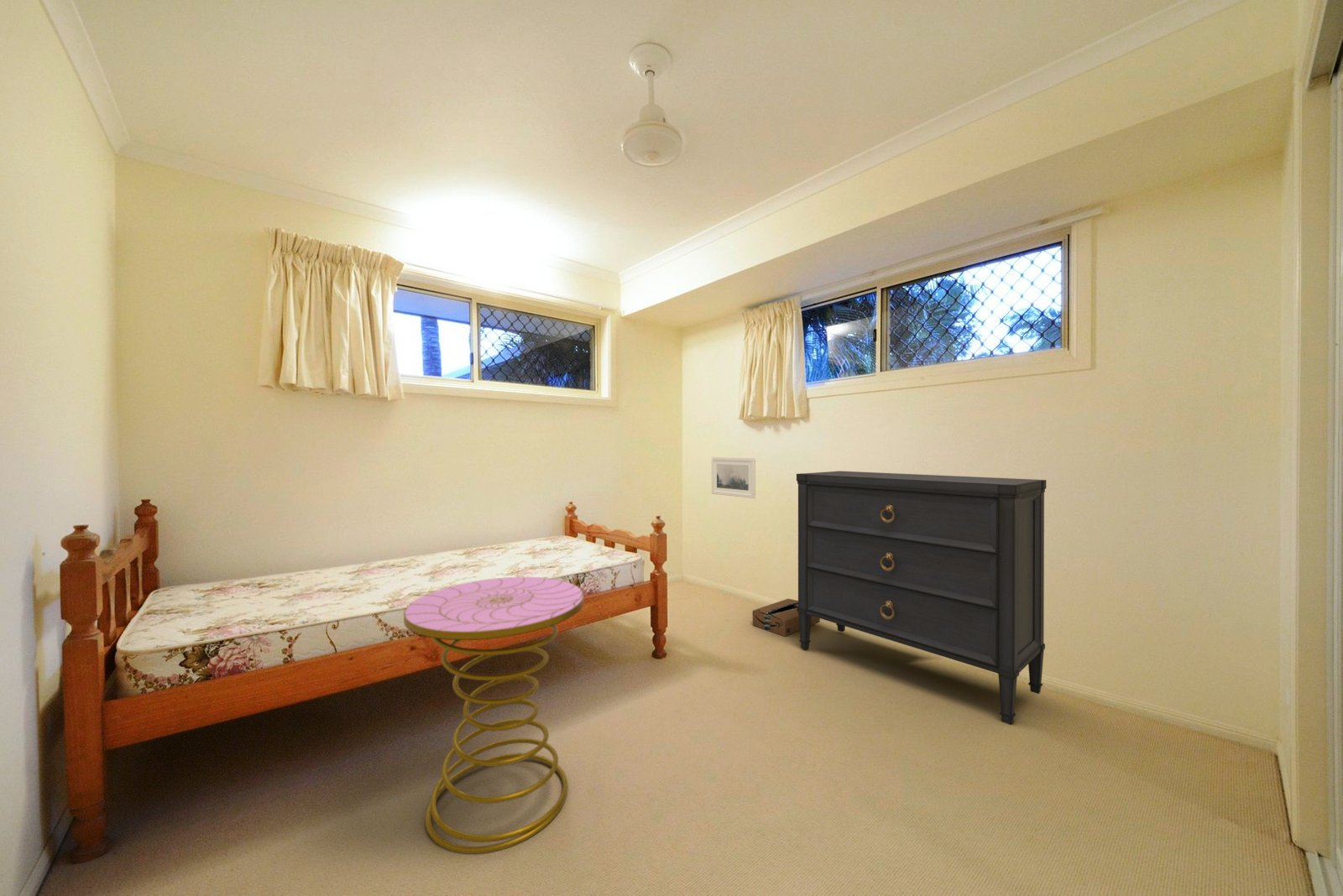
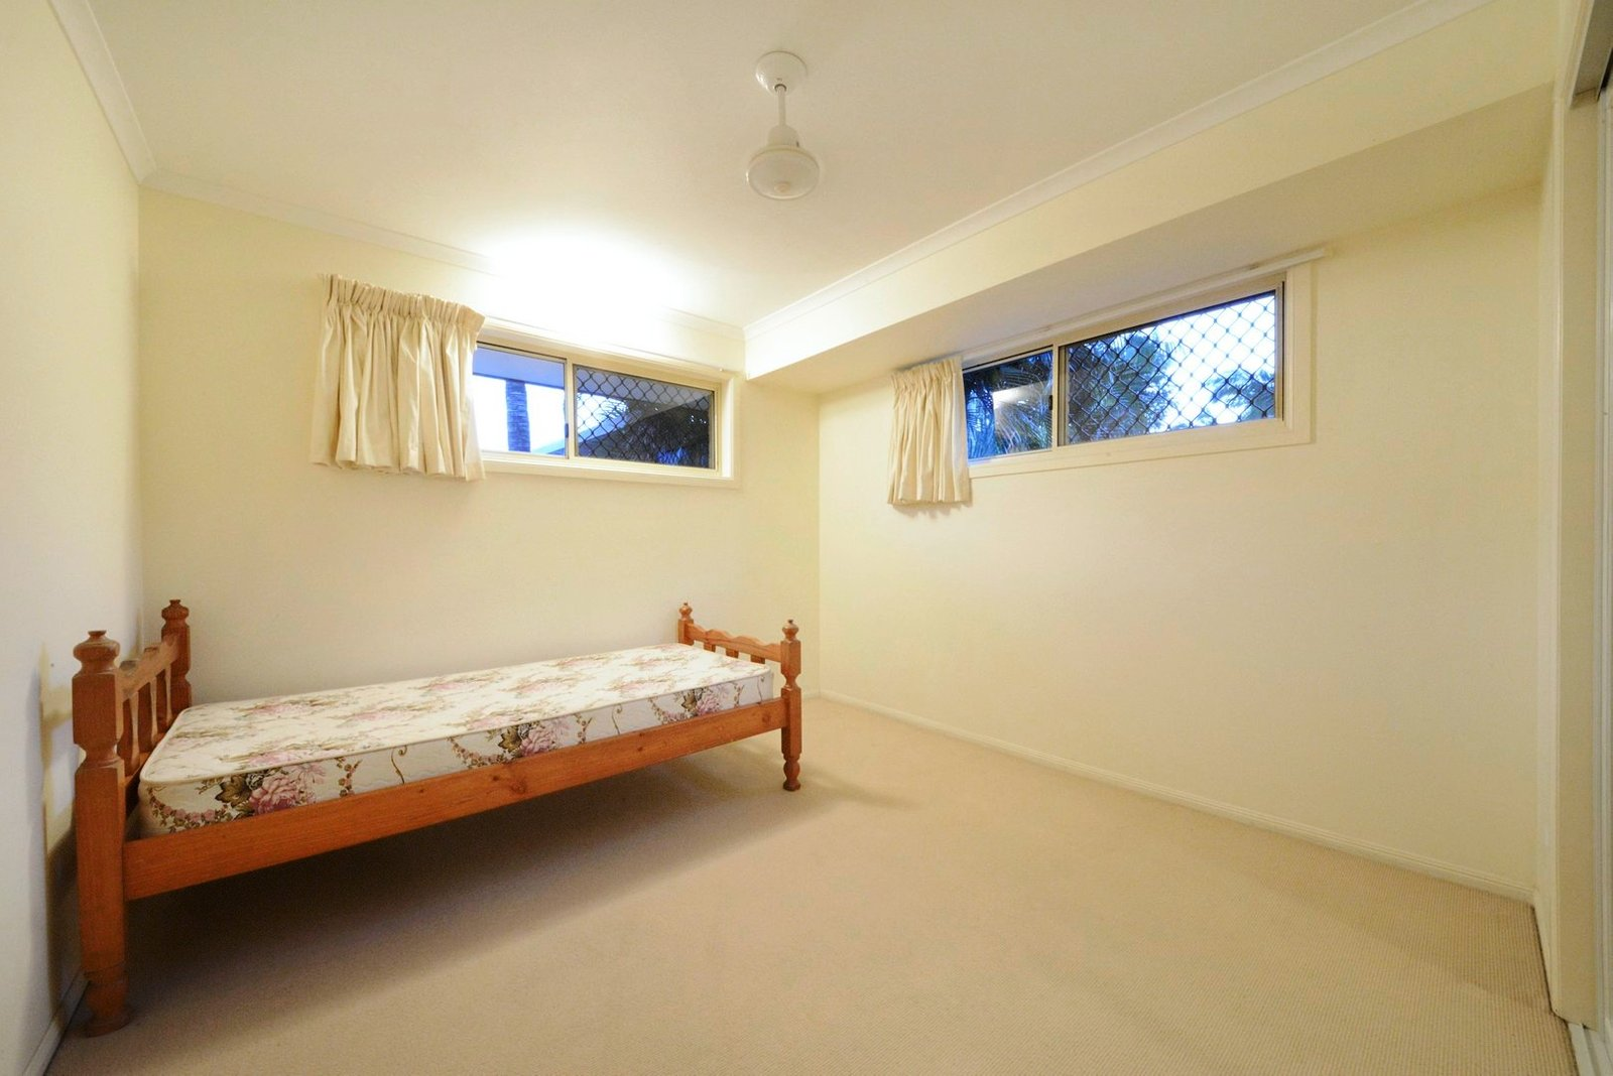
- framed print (732, 477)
- side table (499, 699)
- dresser (907, 572)
- cardboard box (786, 615)
